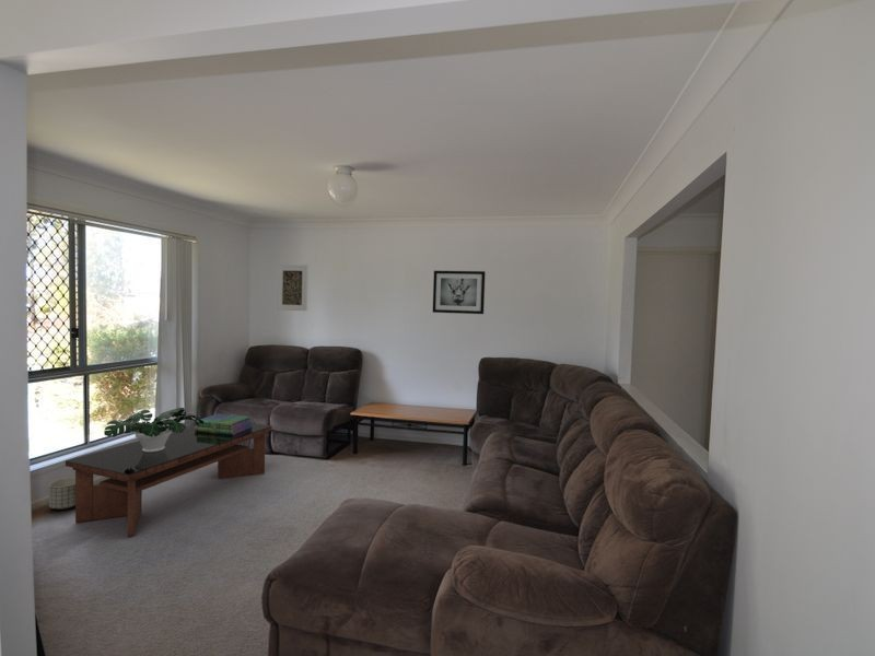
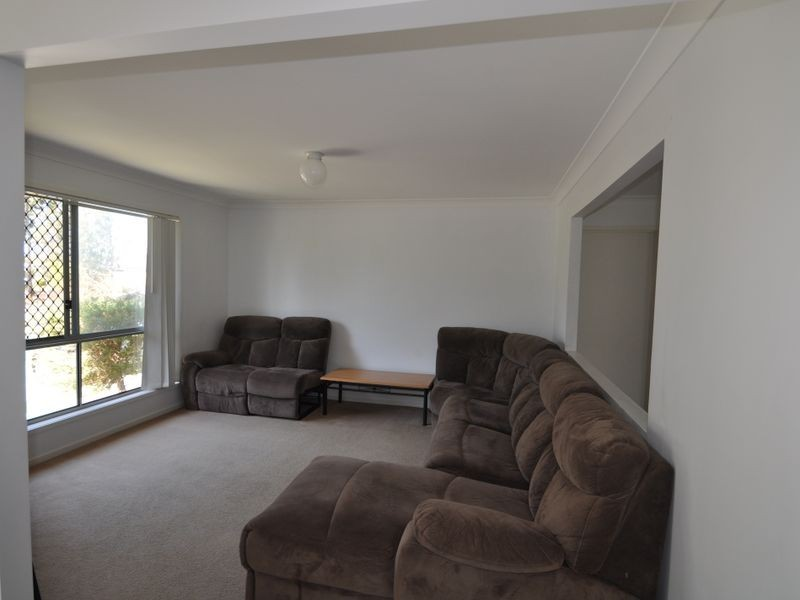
- stack of books (224, 423)
- coffee table (183, 467)
- wall art (458, 292)
- planter (66, 494)
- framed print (292, 288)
- potted plant (151, 433)
